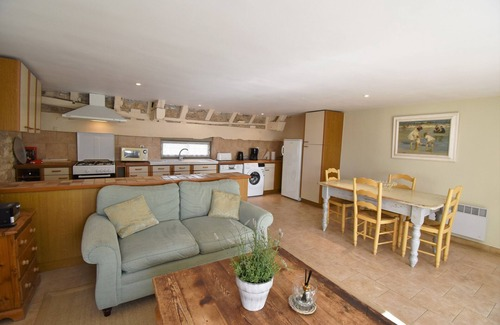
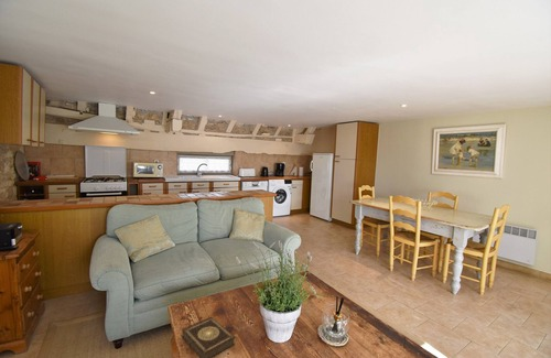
+ book (207, 336)
